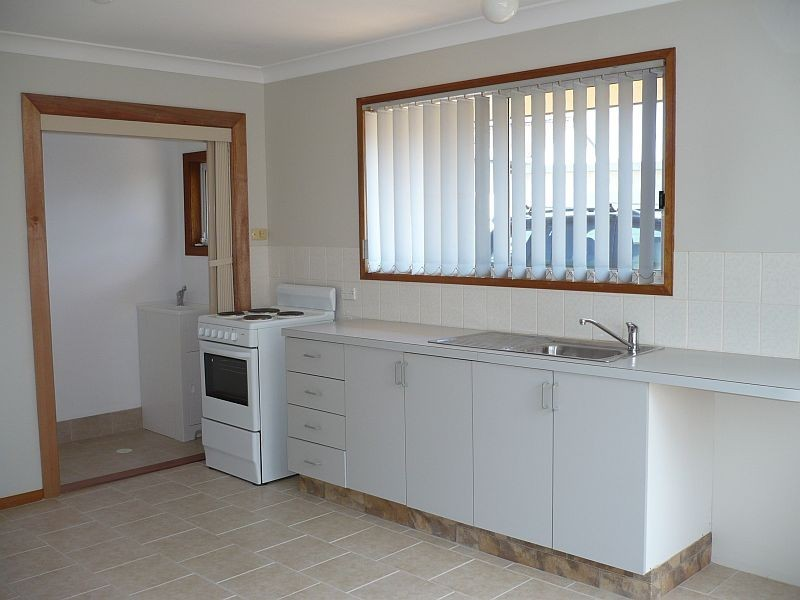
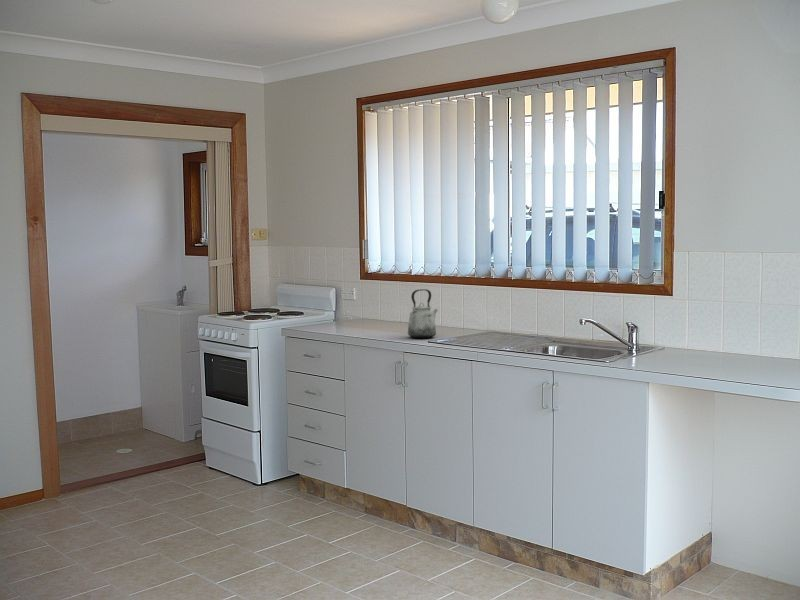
+ kettle (425, 313)
